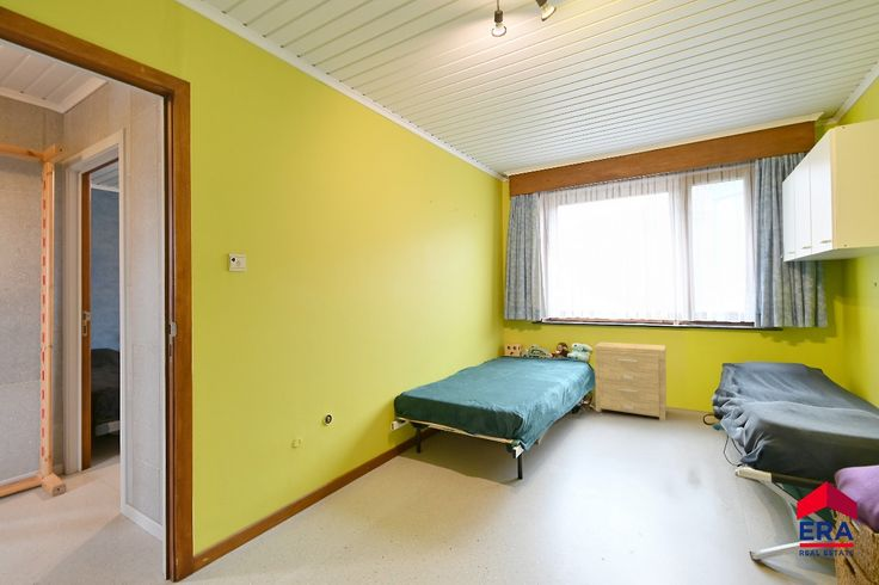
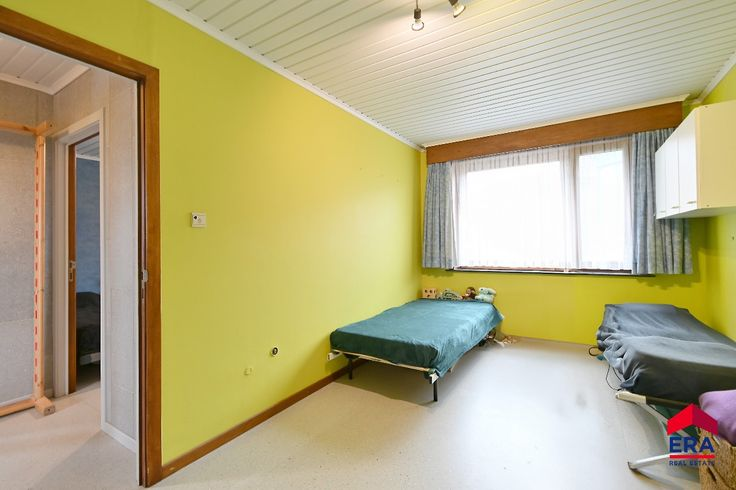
- side table (629, 378)
